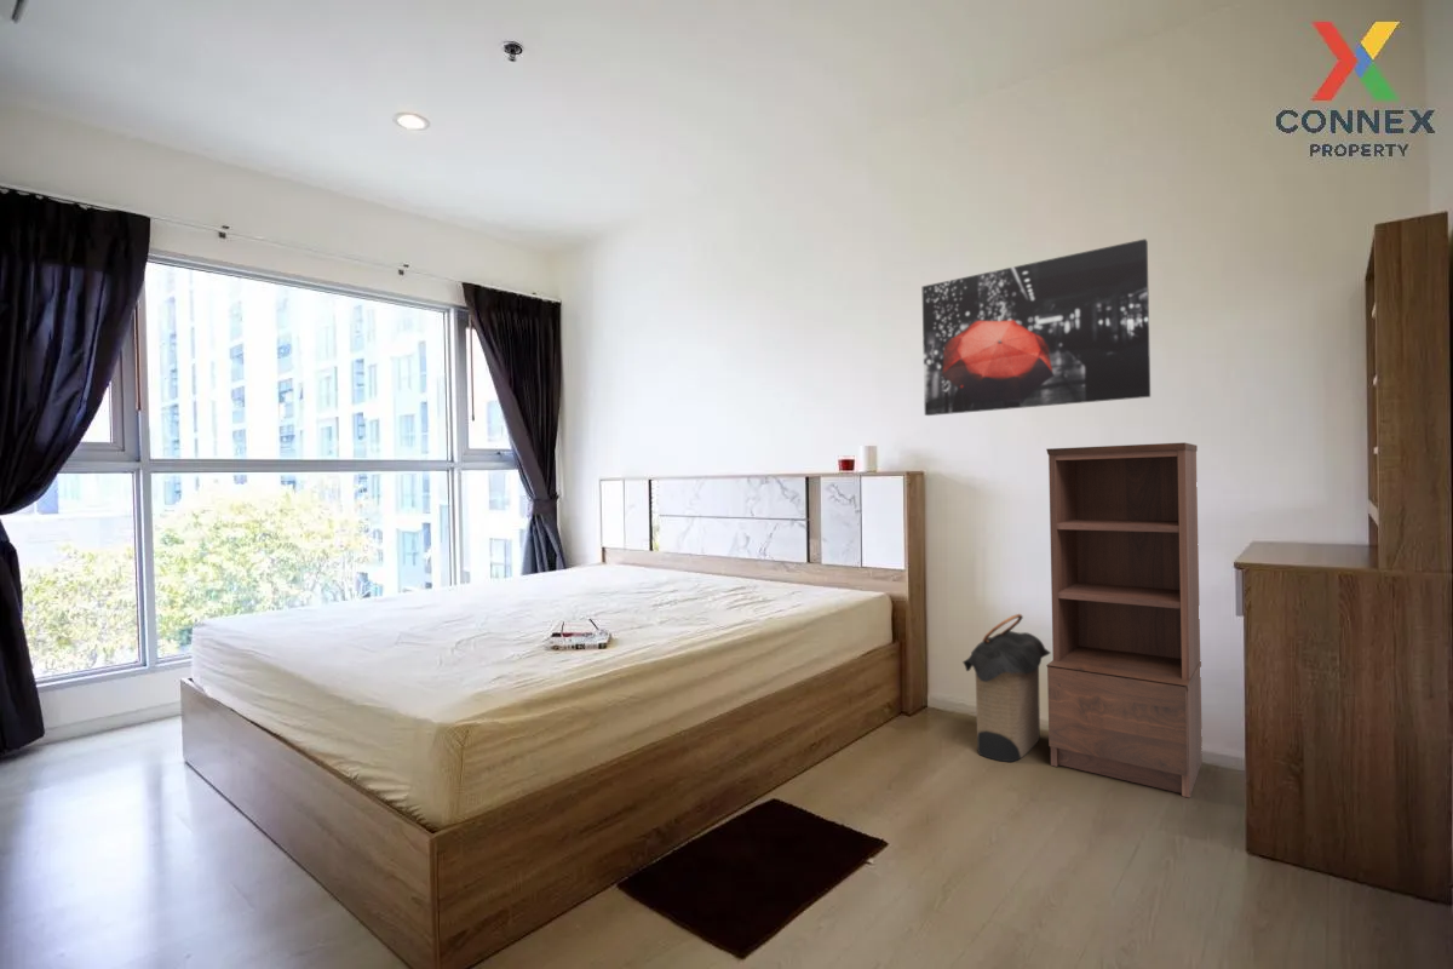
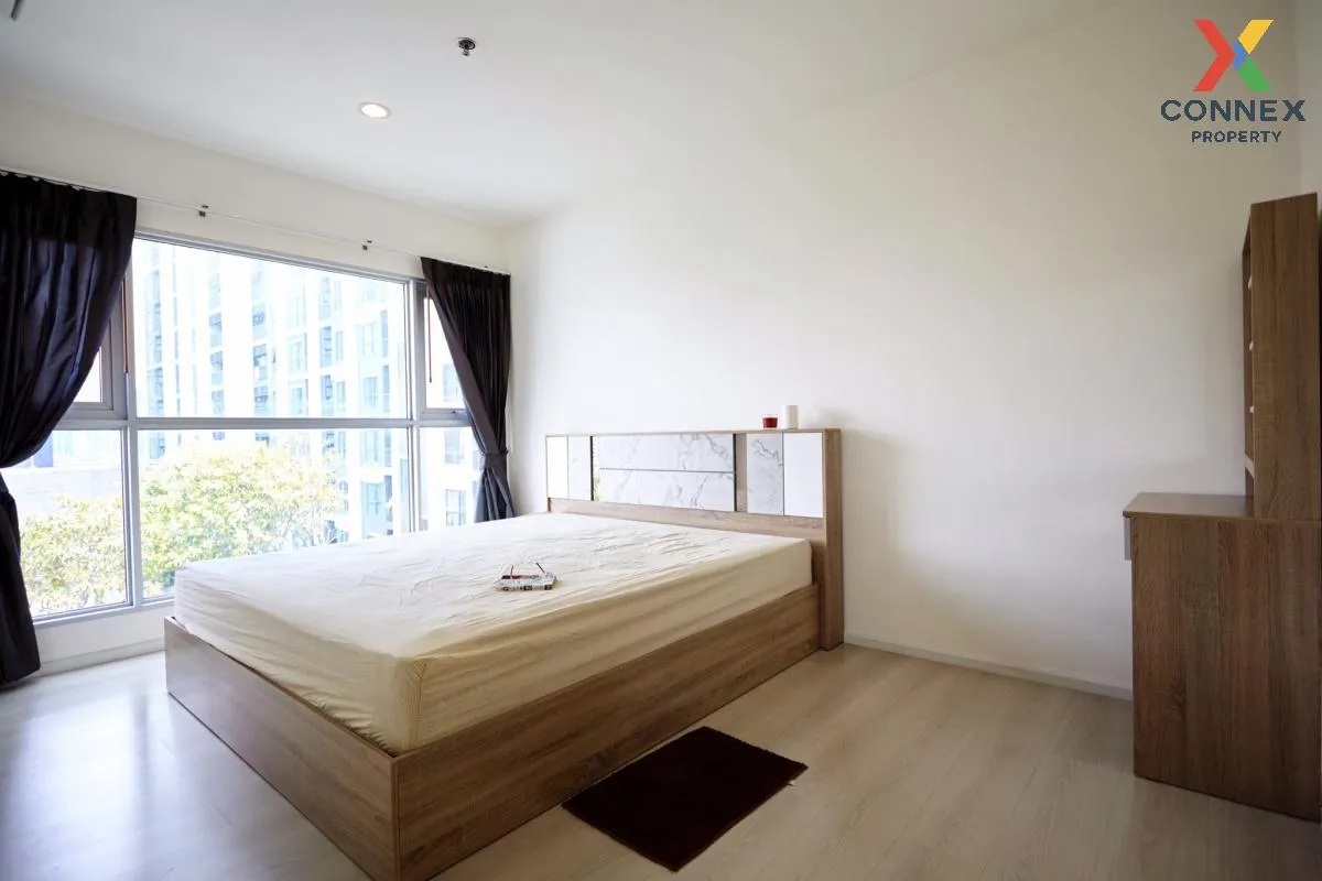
- laundry hamper (1005, 676)
- wall art (1024, 336)
- shelving unit (1122, 606)
